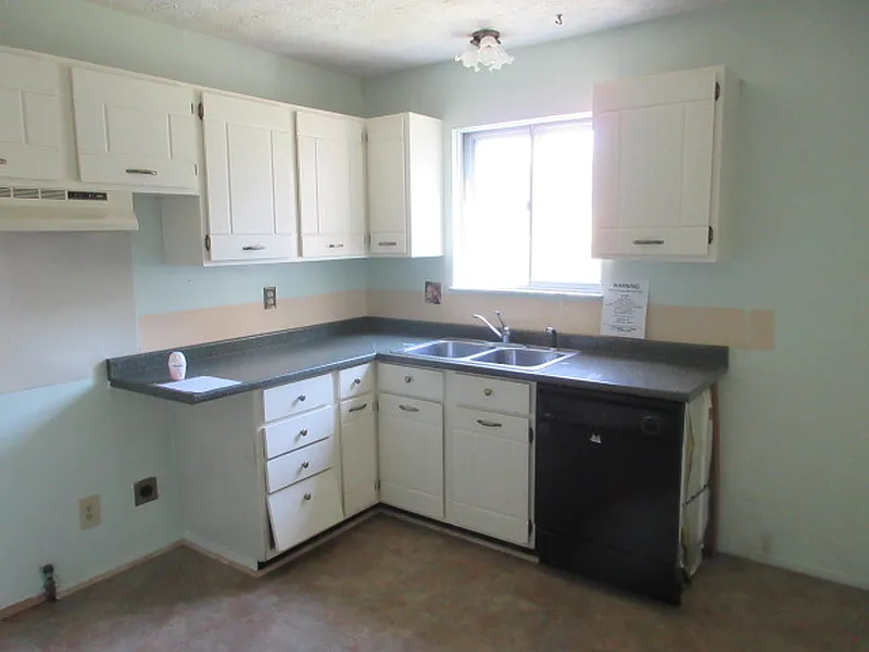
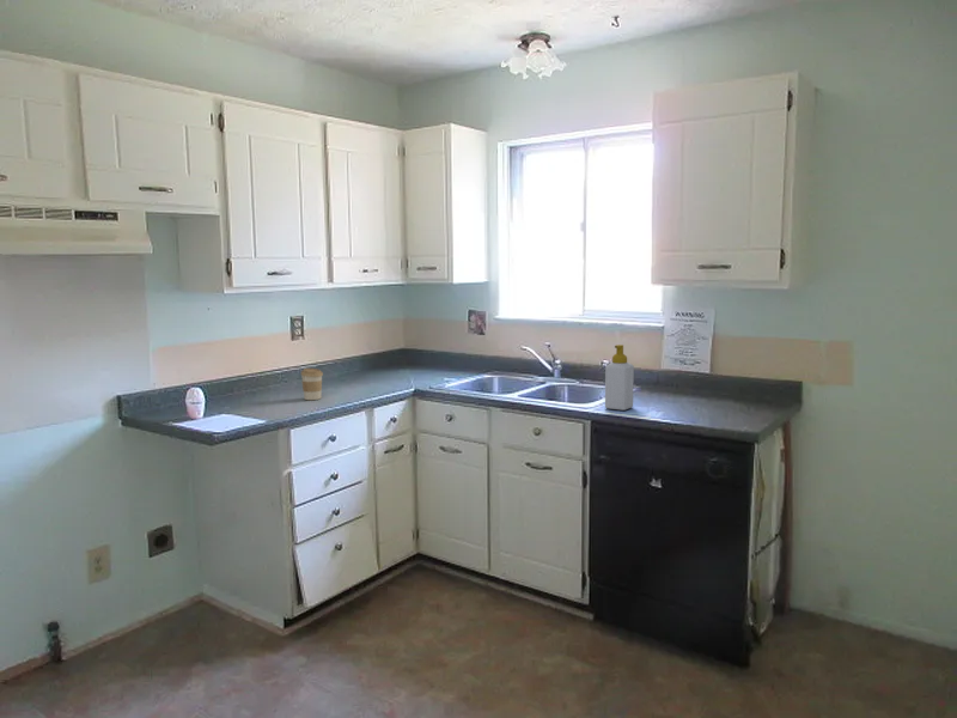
+ coffee cup (312, 383)
+ soap bottle (618, 376)
